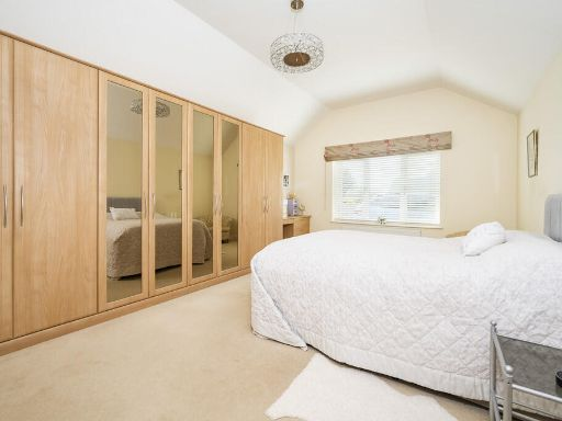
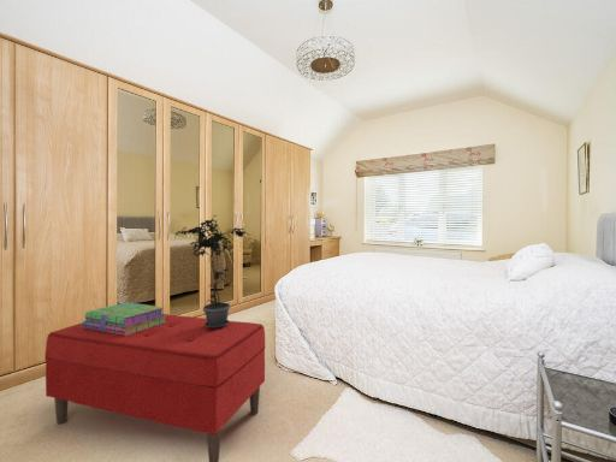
+ bench (160, 372)
+ stack of books (125, 316)
+ potted plant (214, 271)
